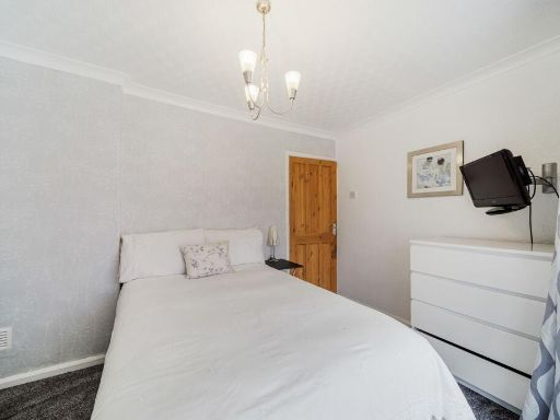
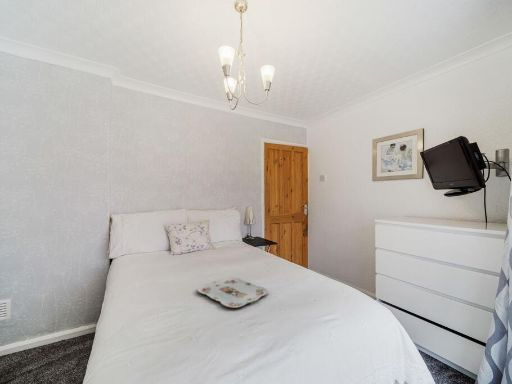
+ serving tray (232, 290)
